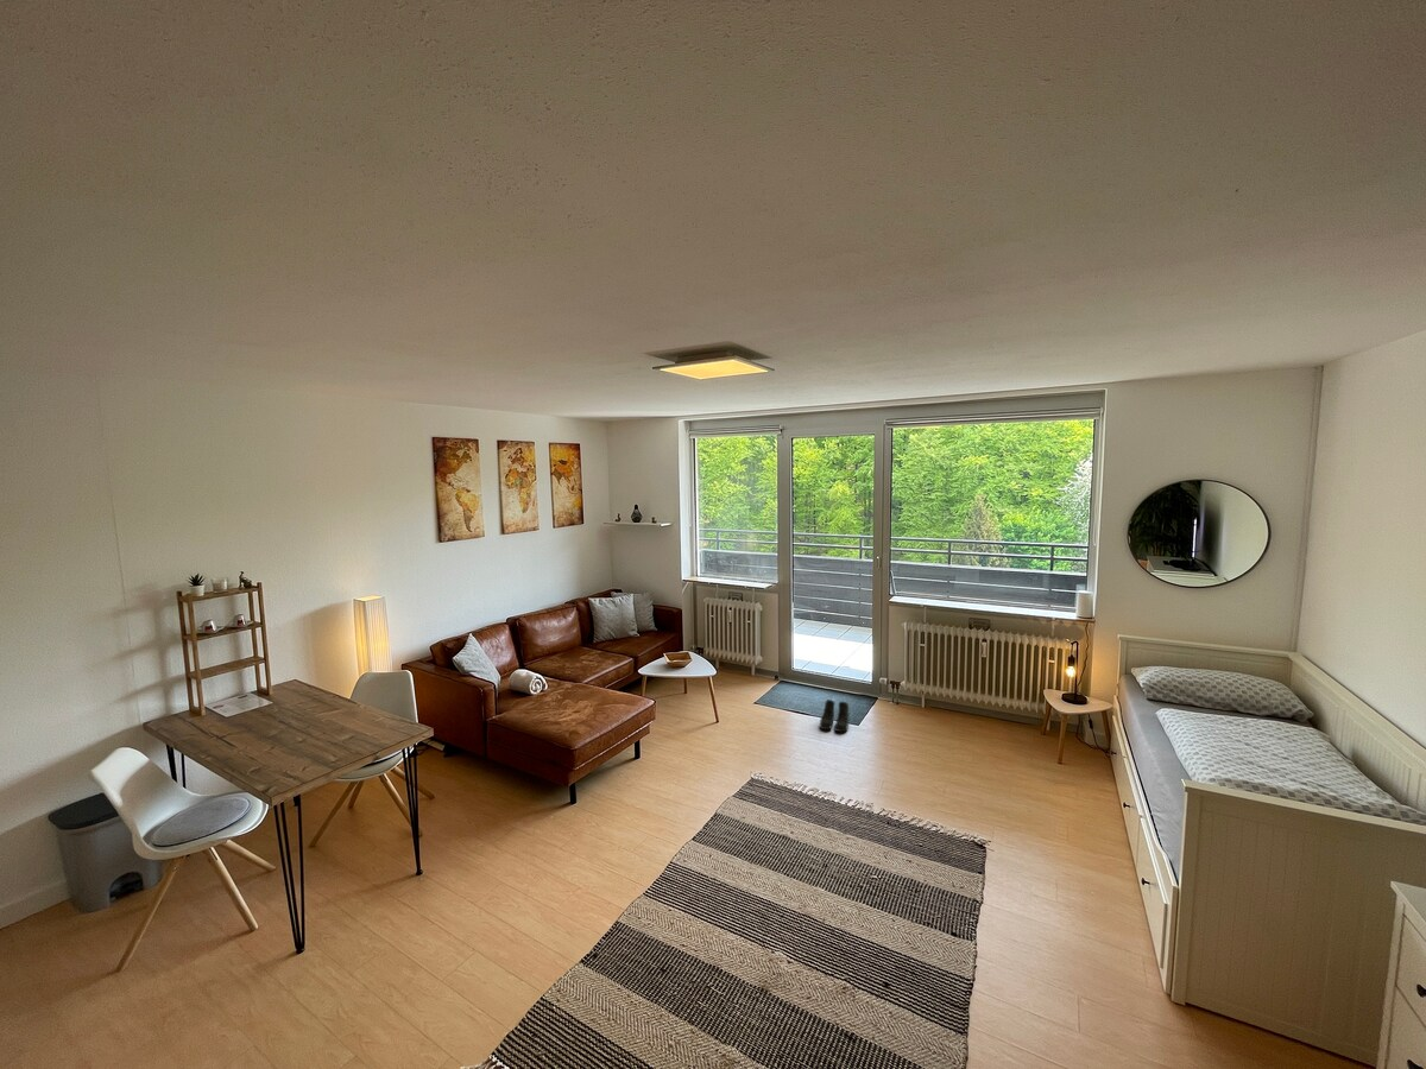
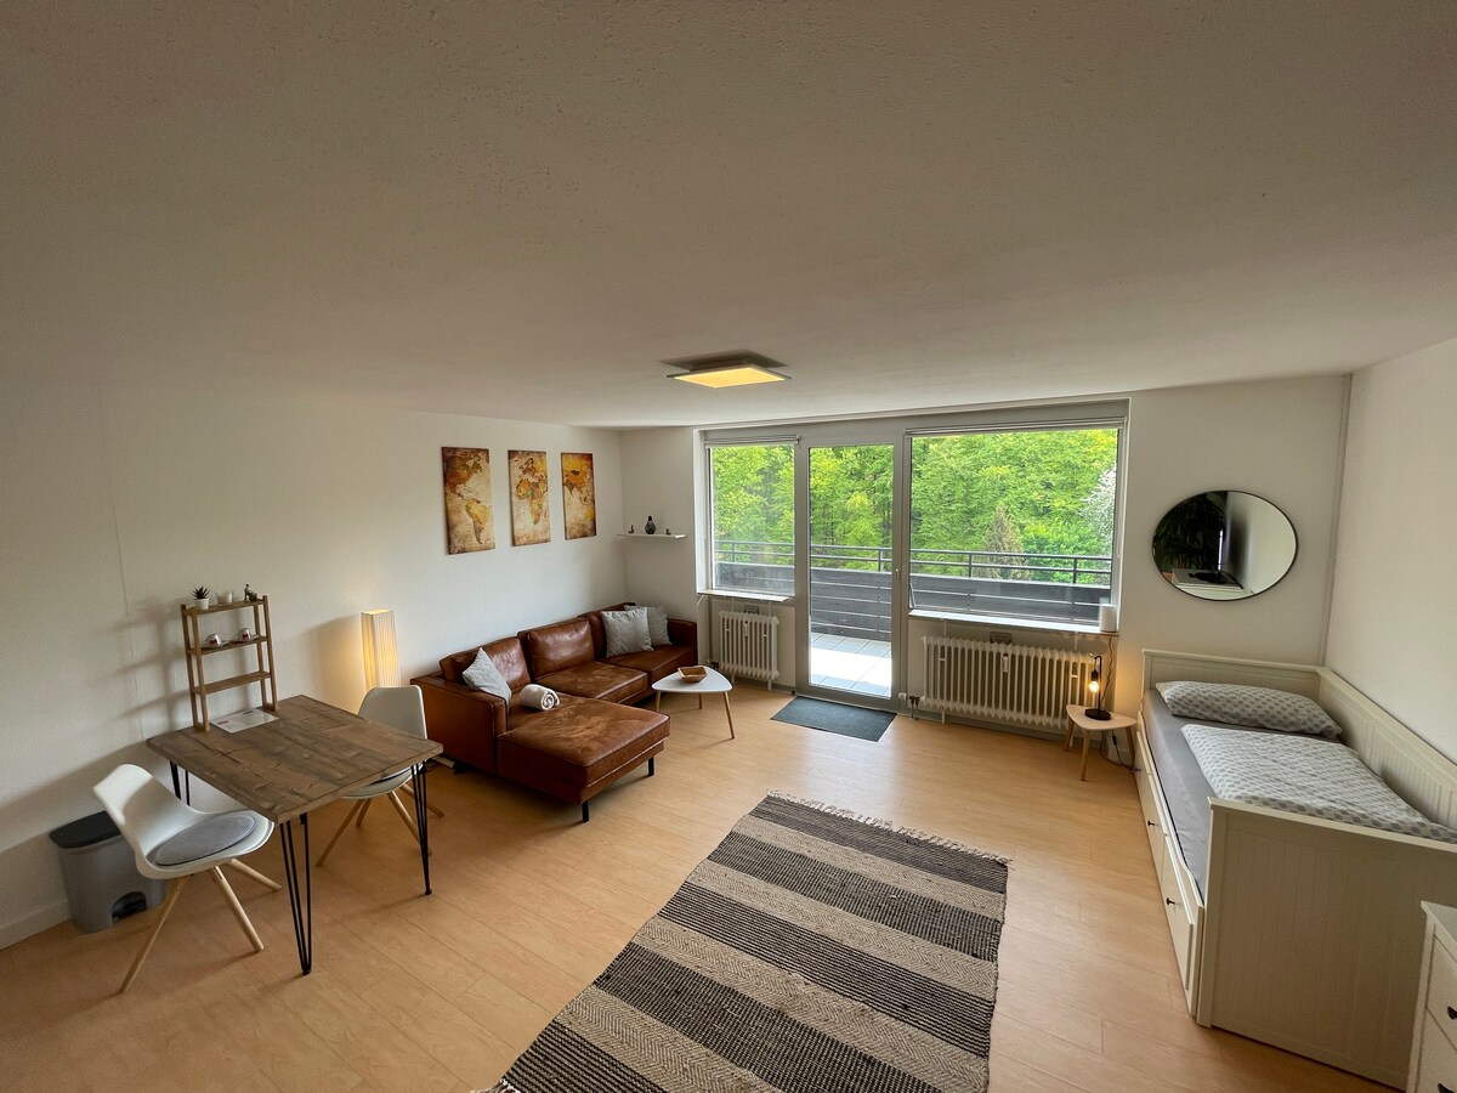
- boots (833, 714)
